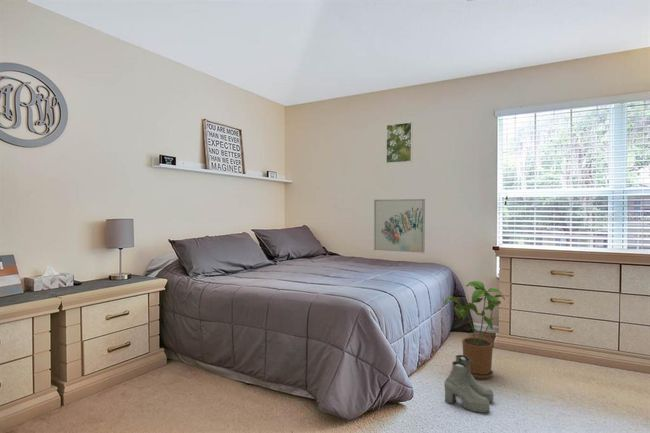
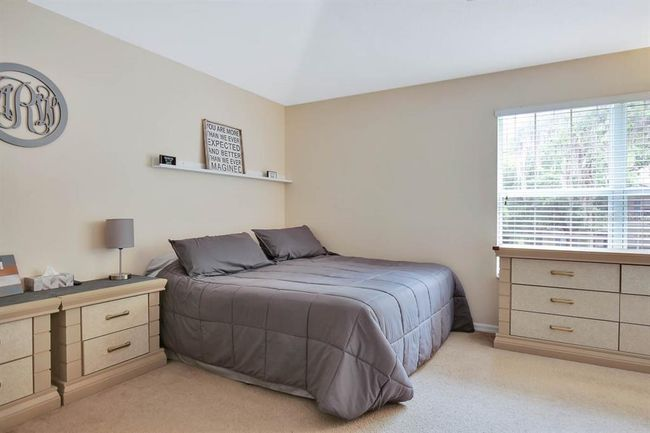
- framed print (399, 143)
- boots (468, 381)
- wall art (398, 225)
- house plant (473, 328)
